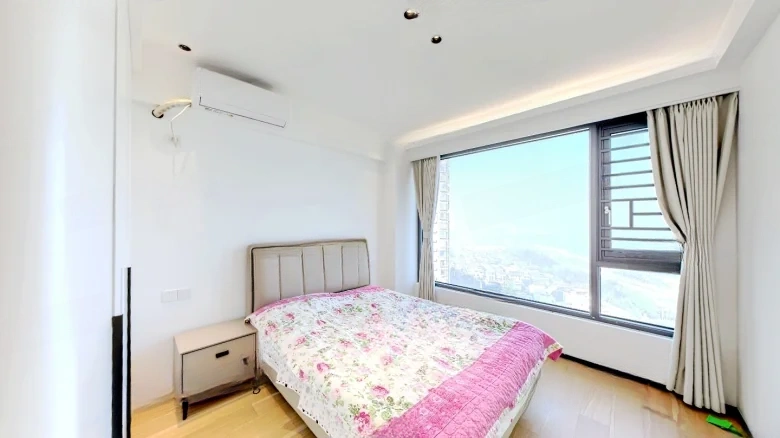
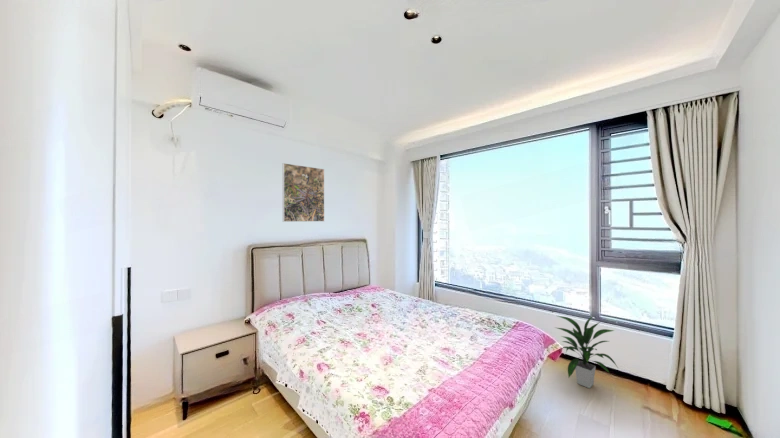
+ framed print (304, 194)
+ indoor plant (582, 349)
